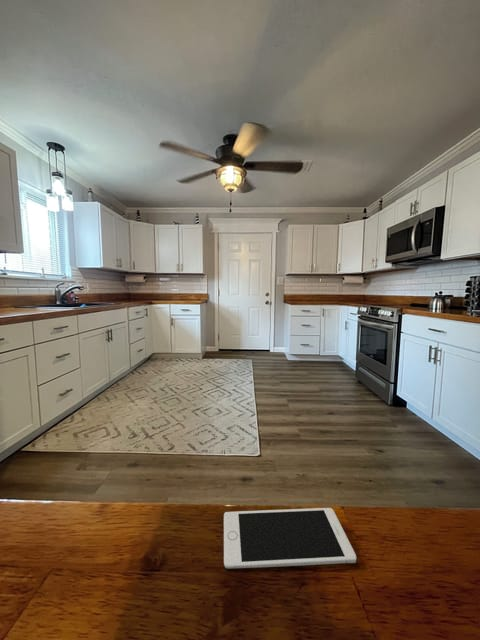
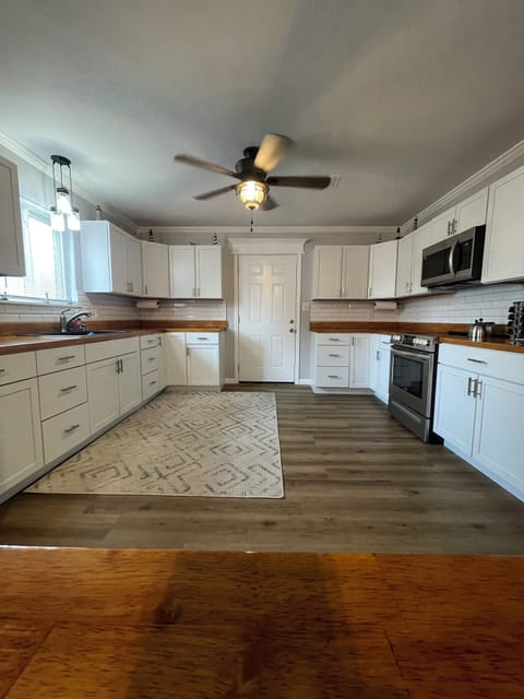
- cell phone (284, 535)
